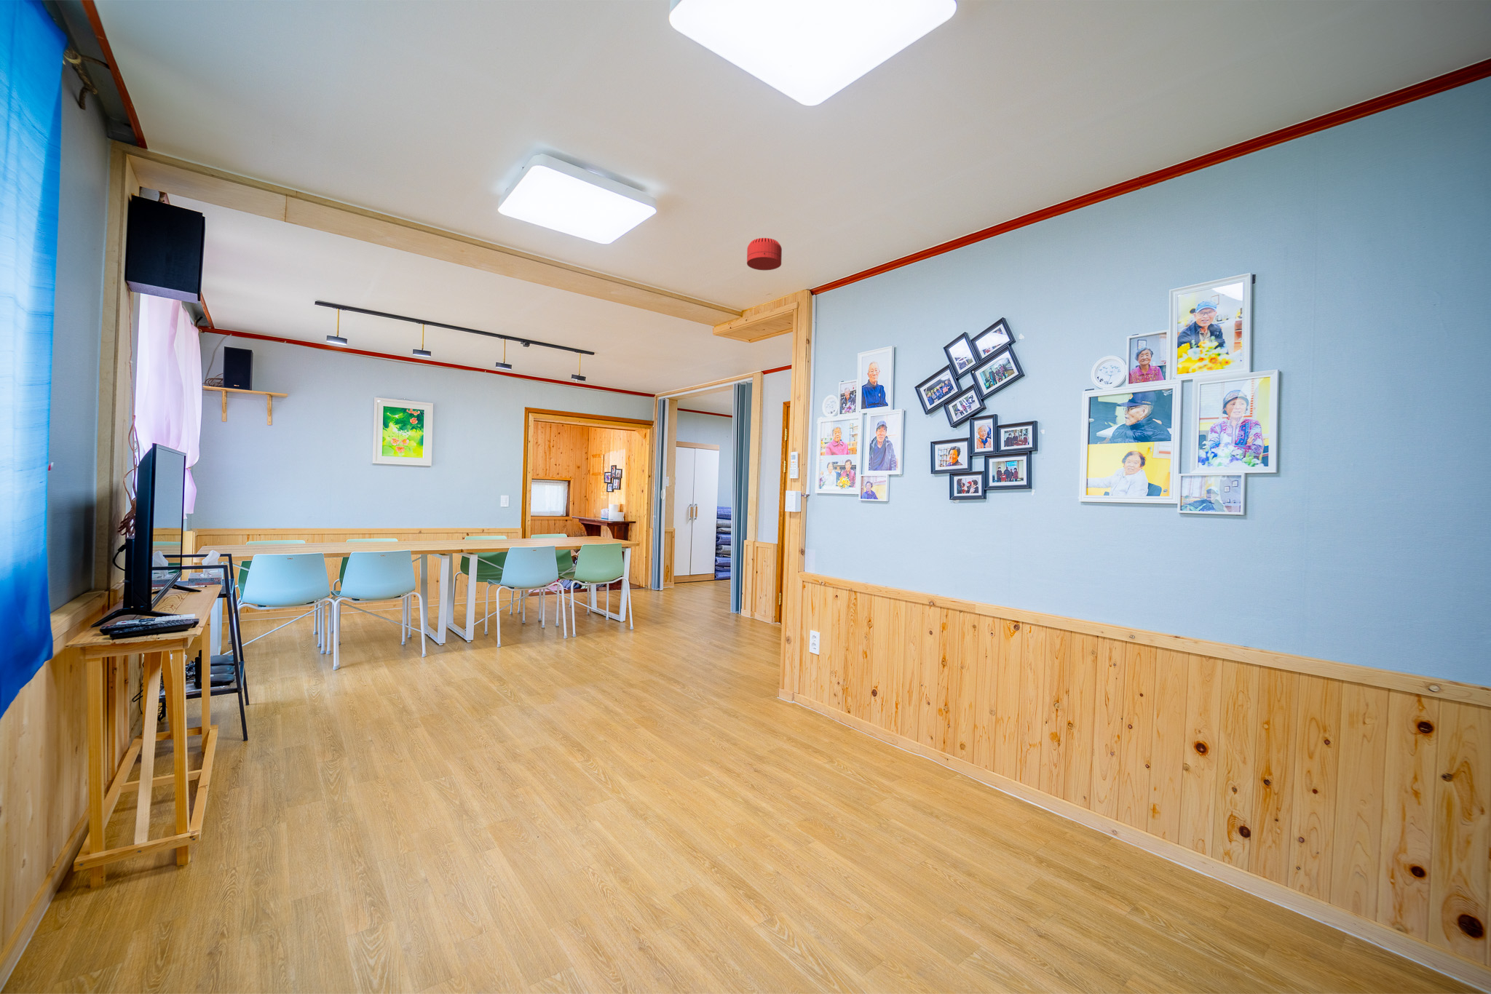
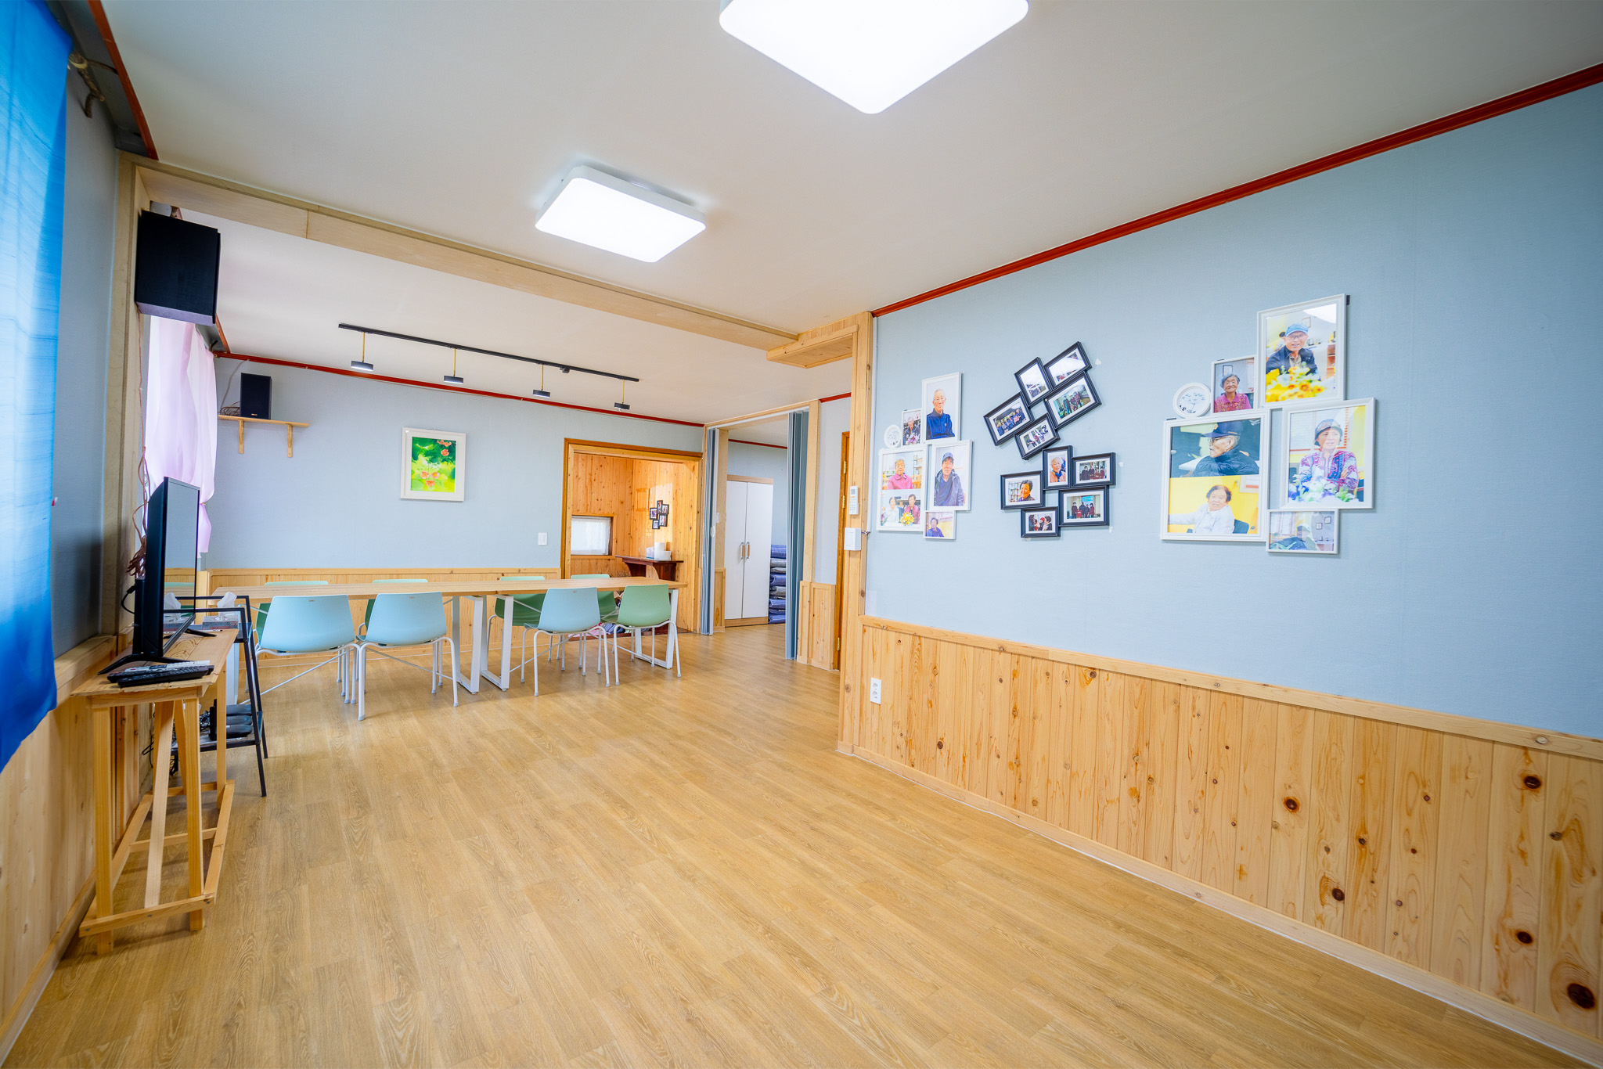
- smoke detector (763, 253)
